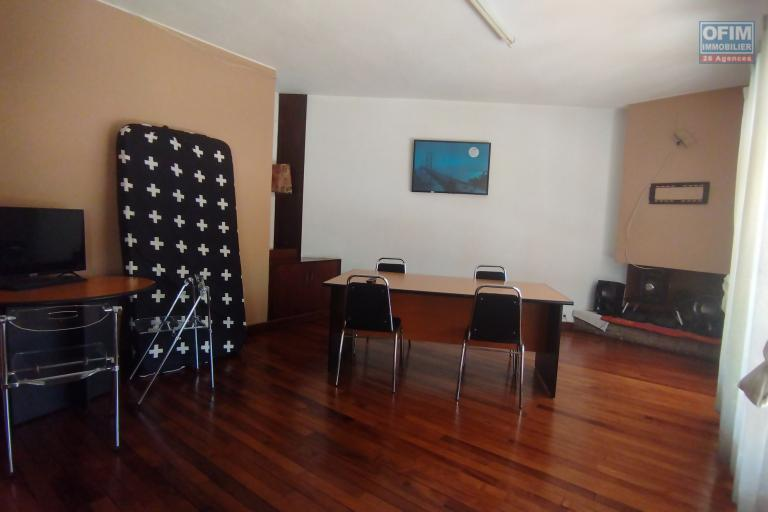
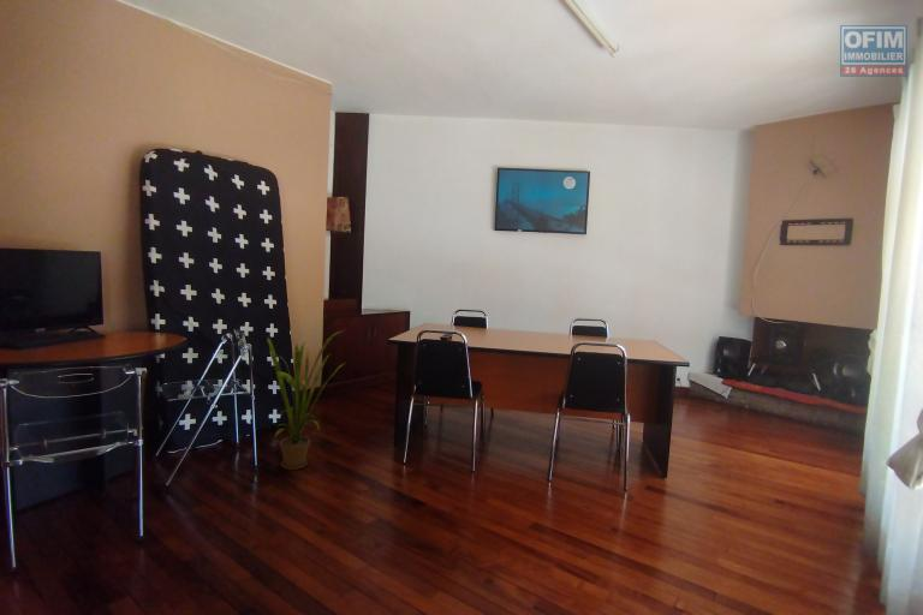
+ house plant (302, 396)
